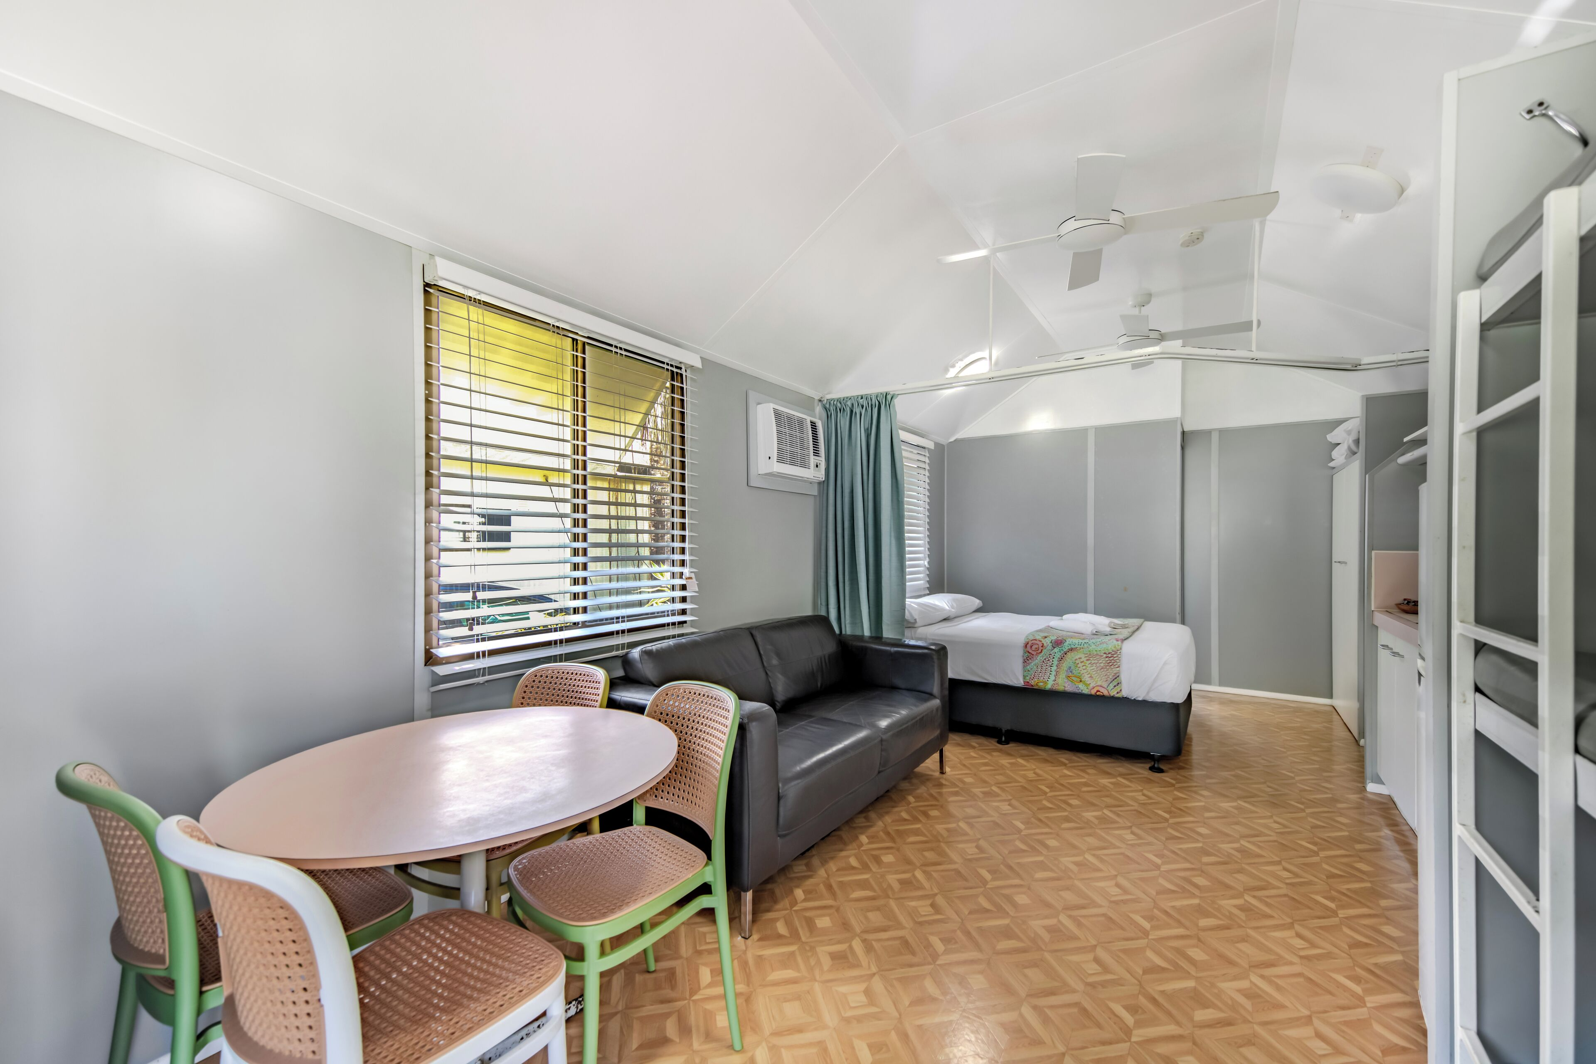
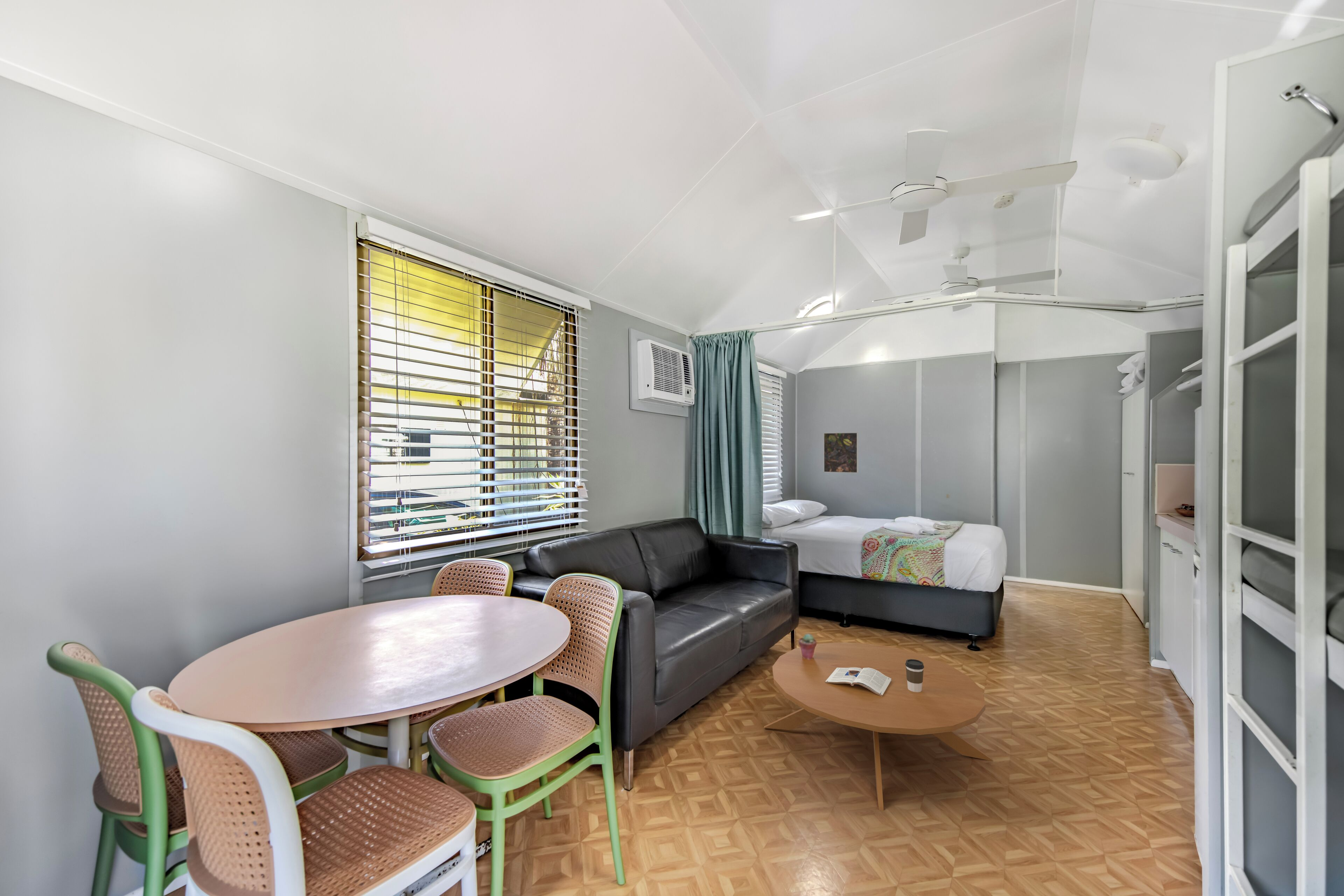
+ coffee cup (915, 675)
+ magazine (858, 677)
+ potted succulent (807, 645)
+ coffee table (872, 710)
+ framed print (840, 453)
